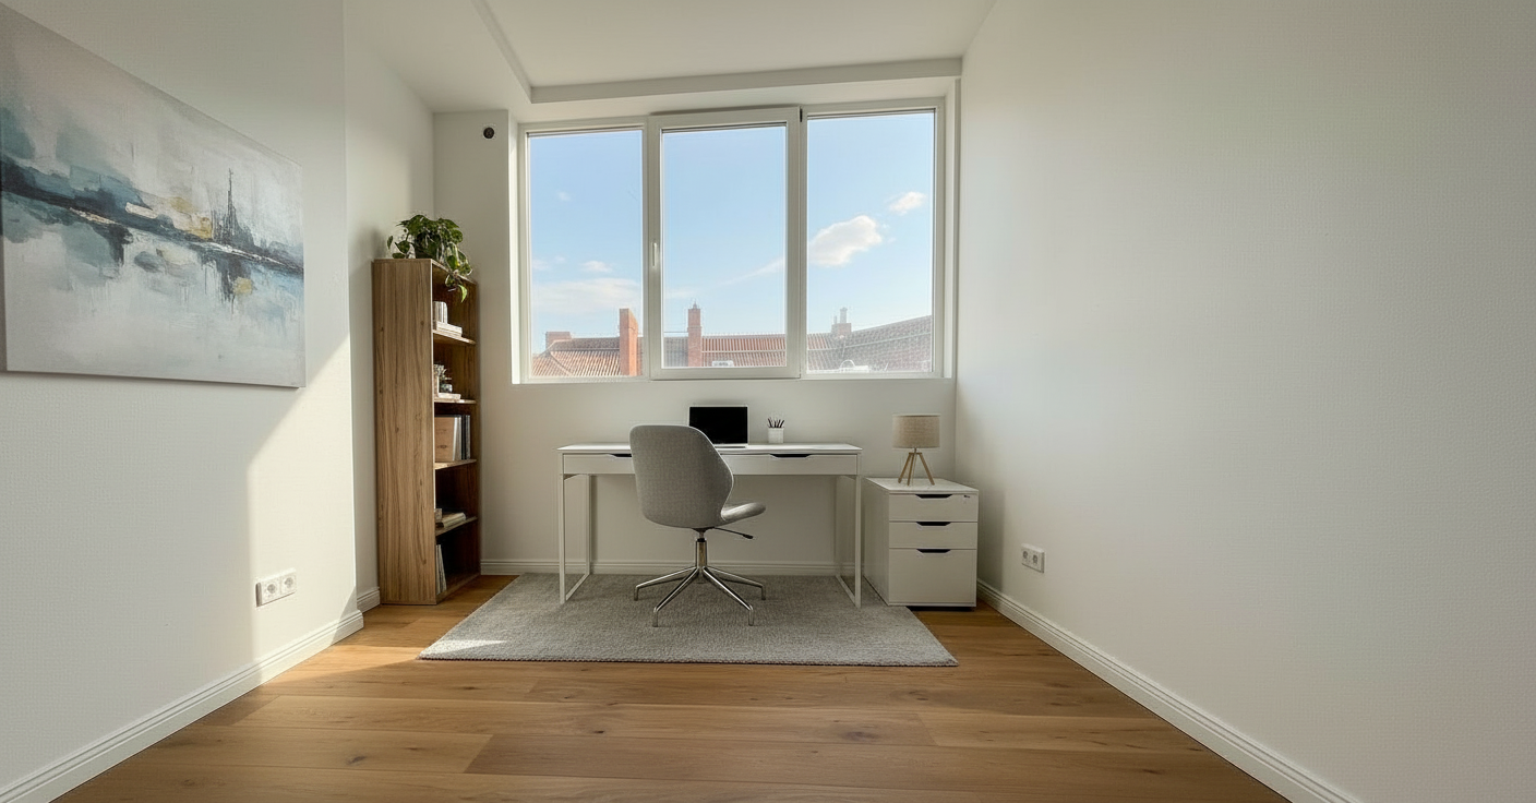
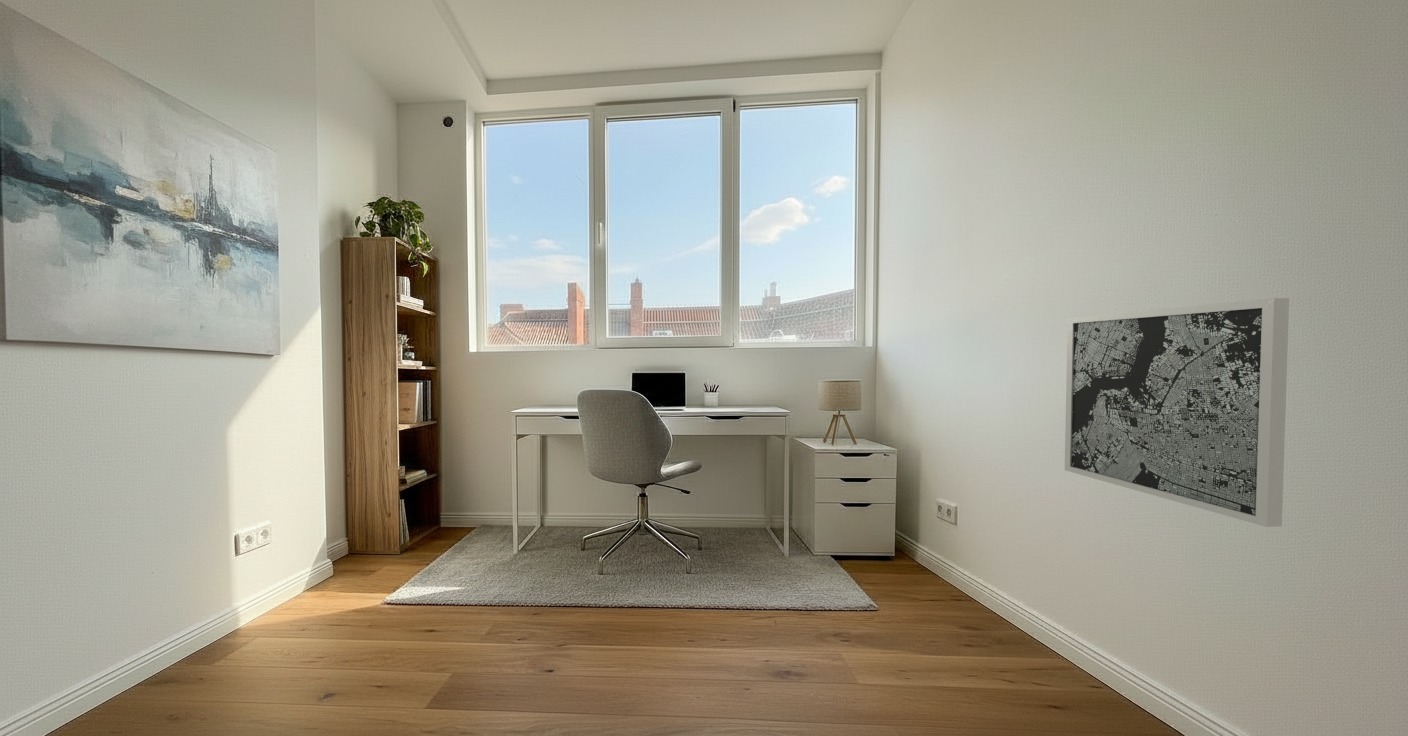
+ wall art (1153, 401)
